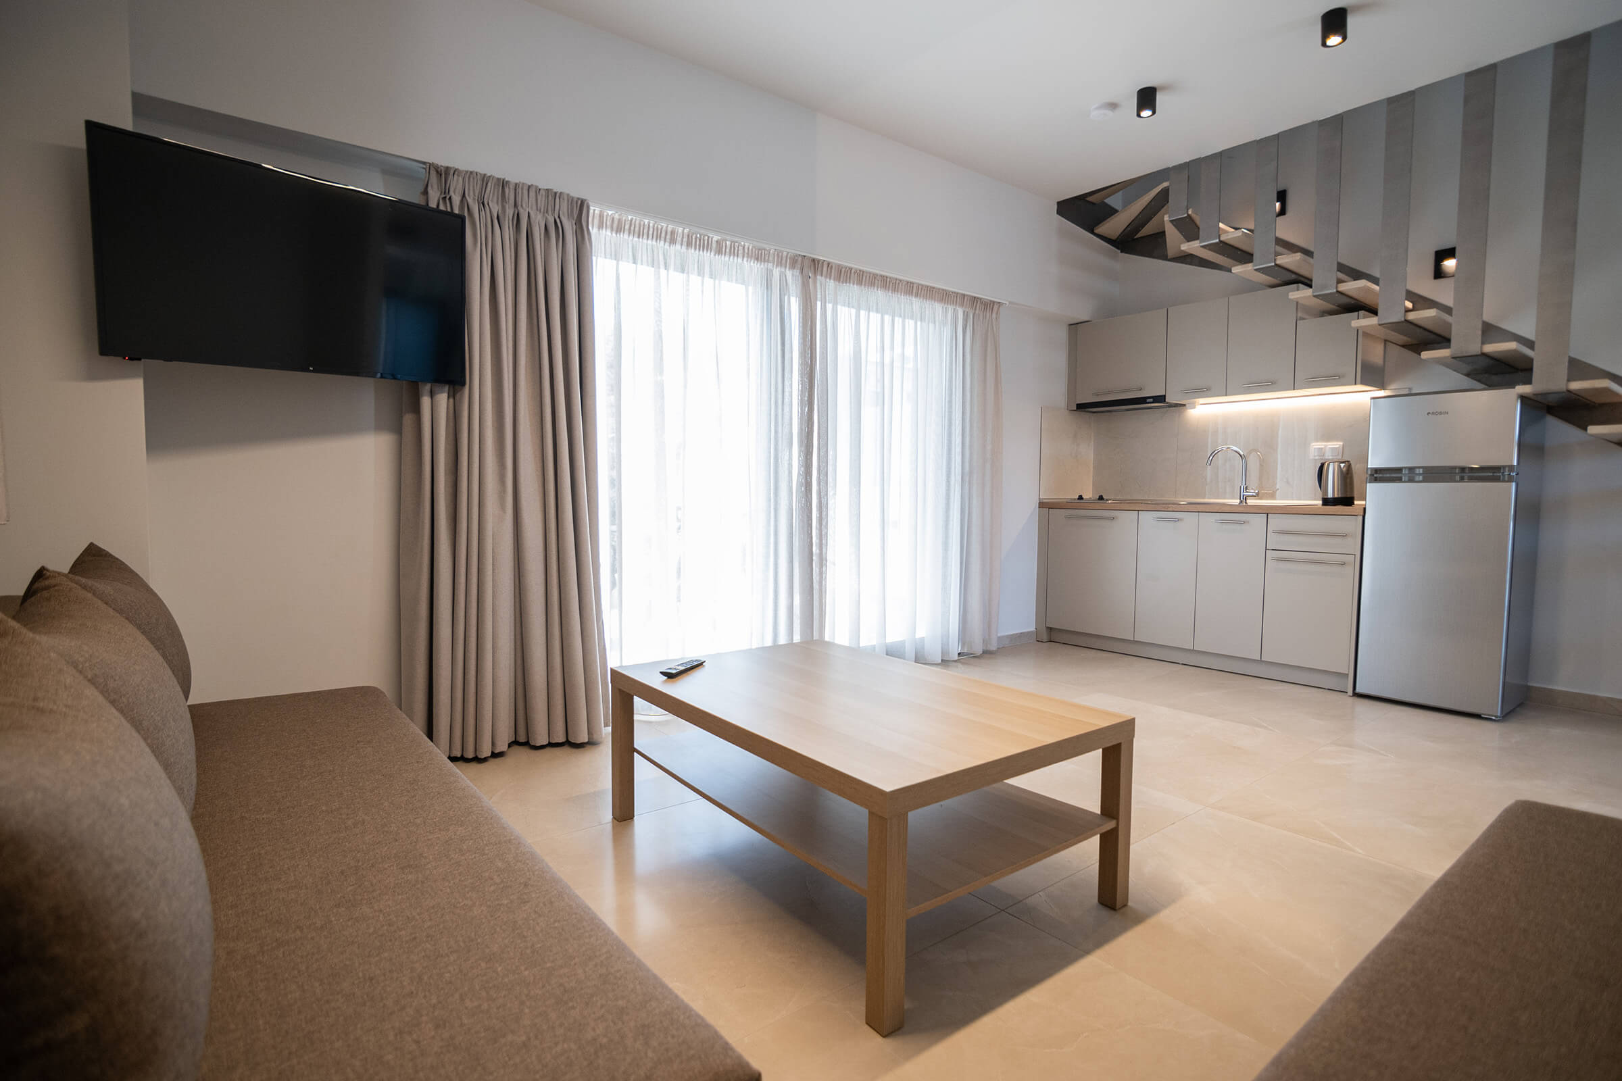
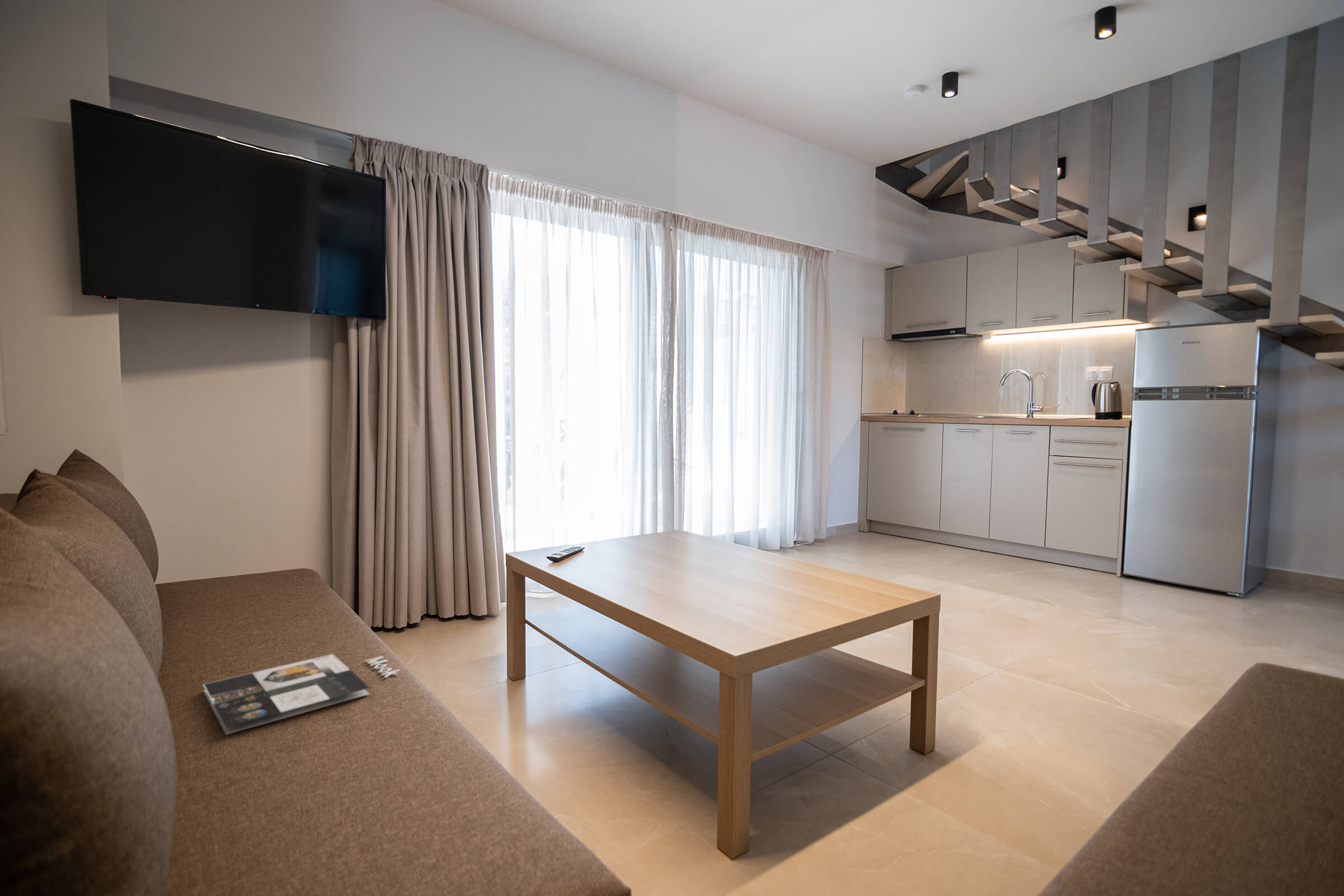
+ magazine (310, 683)
